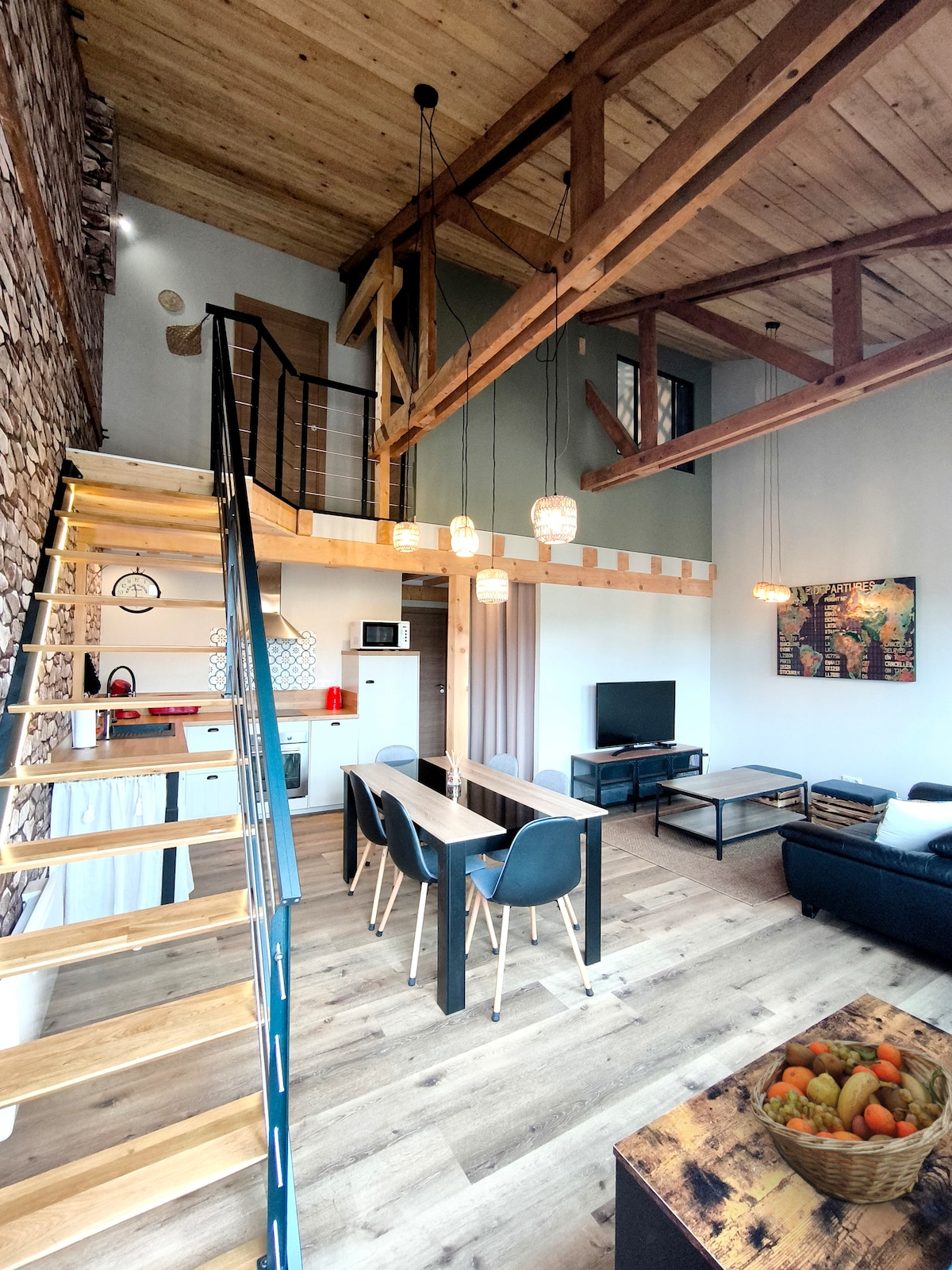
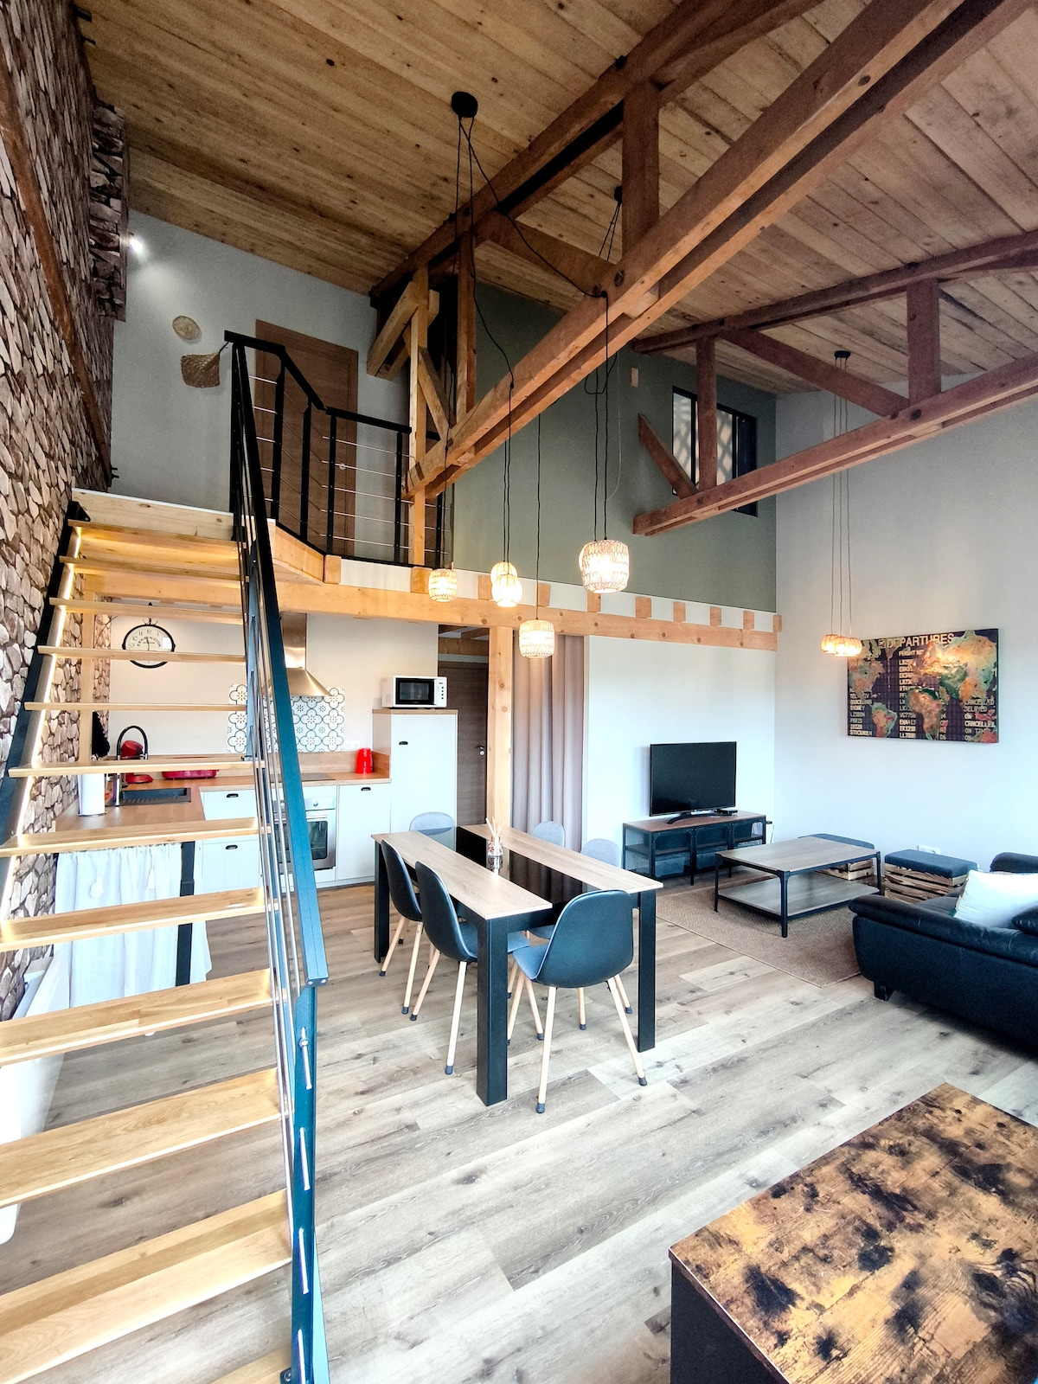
- fruit basket (851, 1106)
